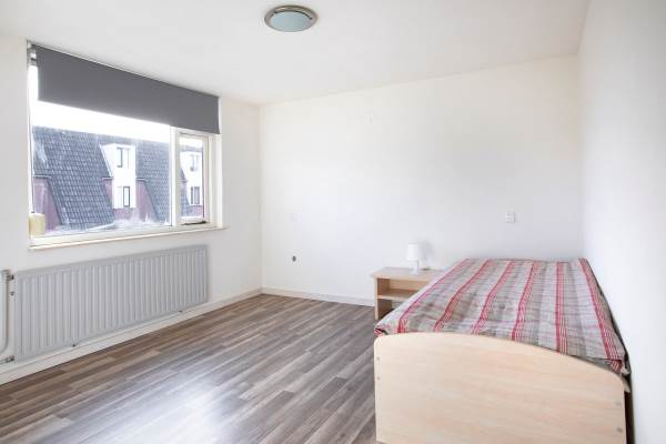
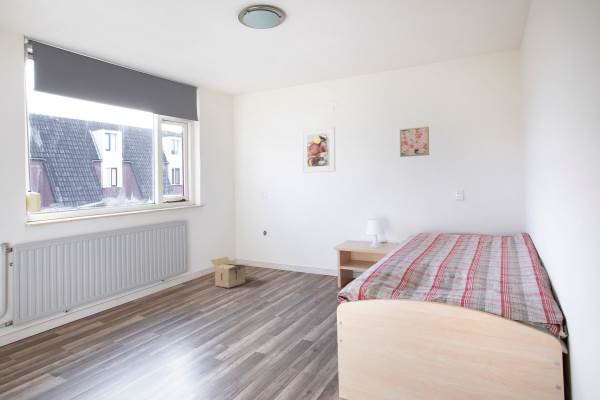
+ wall art (414, 142)
+ cardboard box (231, 272)
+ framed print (318, 150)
